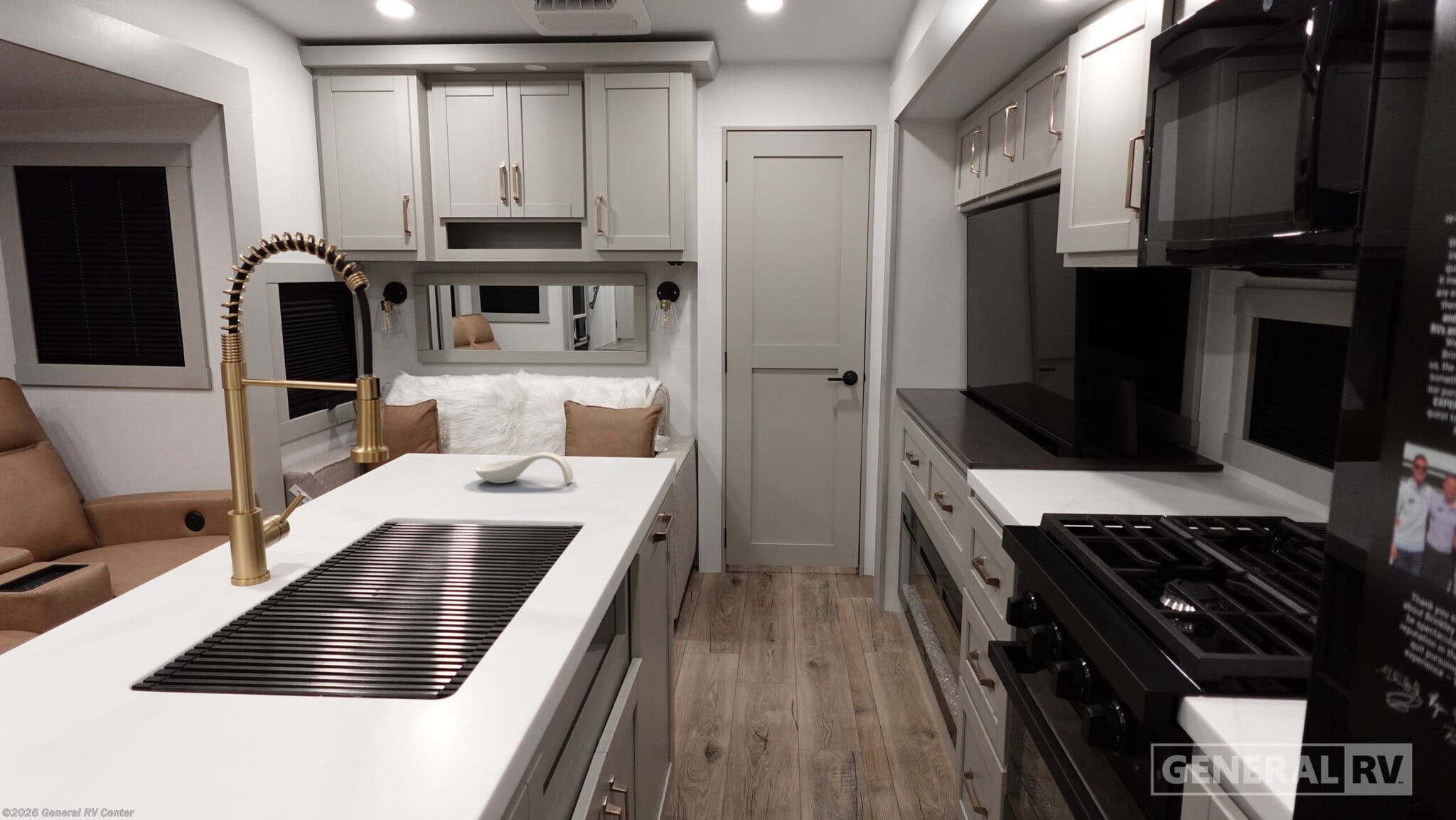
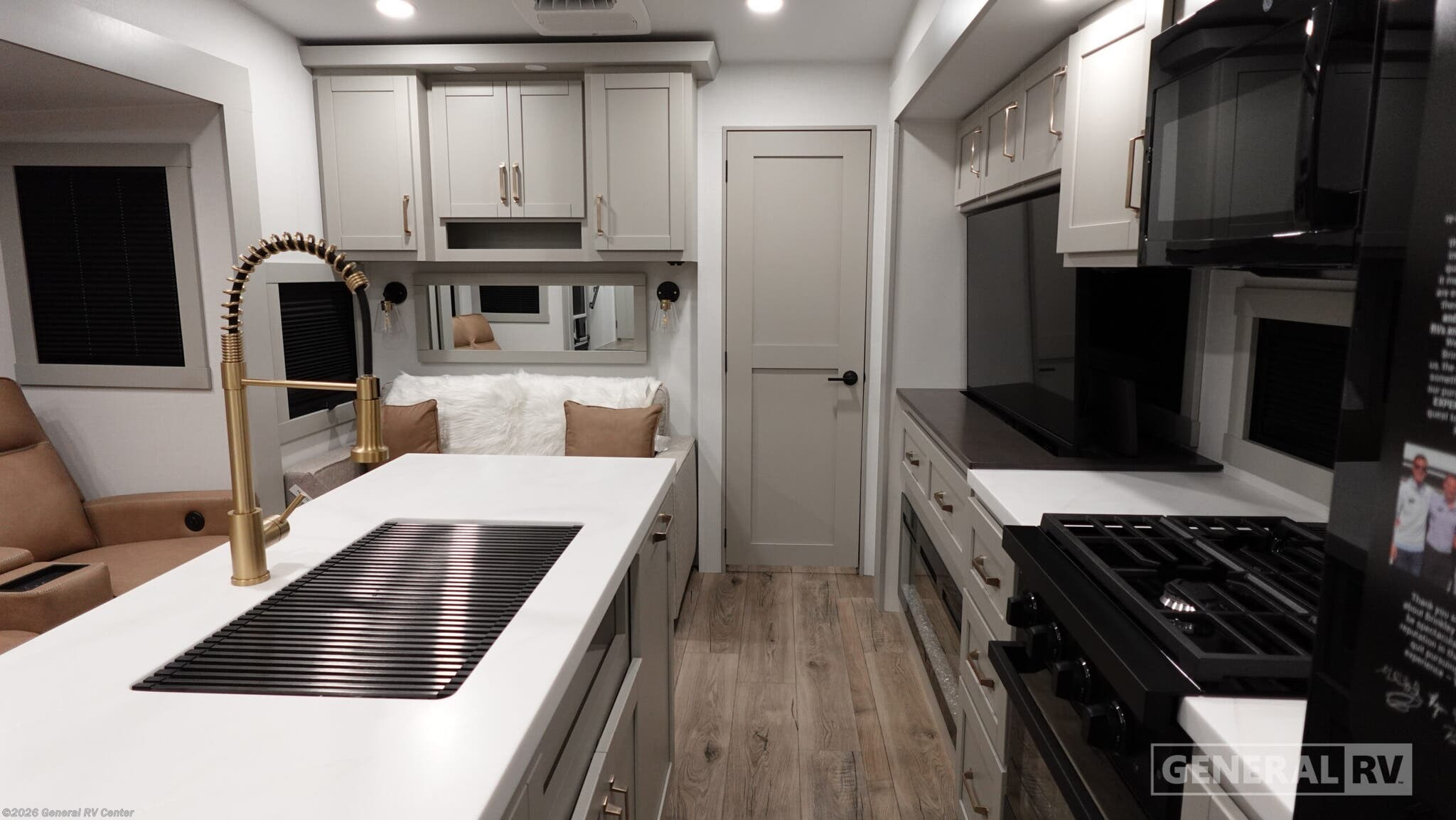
- spoon rest (523, 467)
